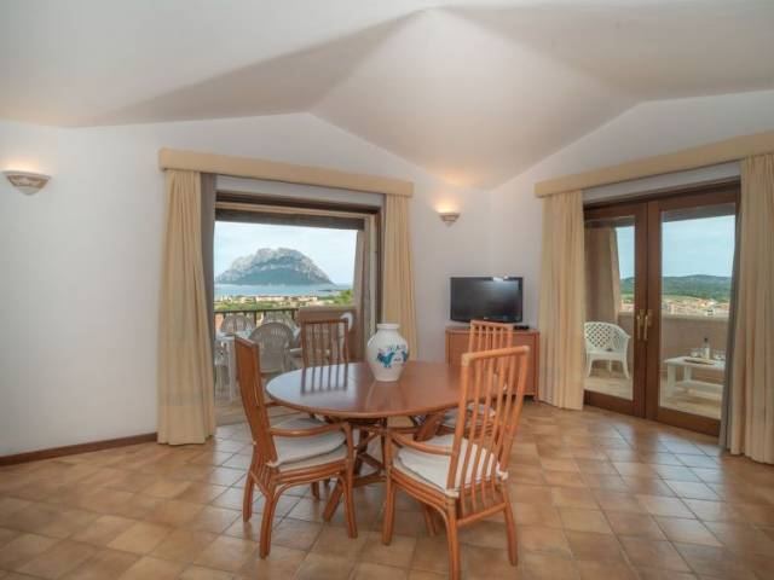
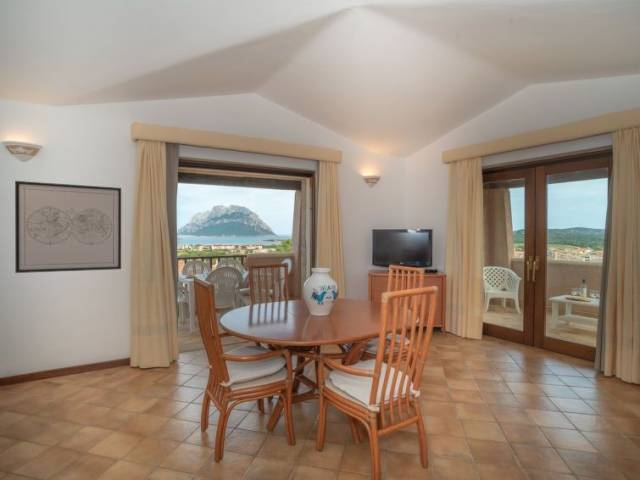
+ wall art (71, 227)
